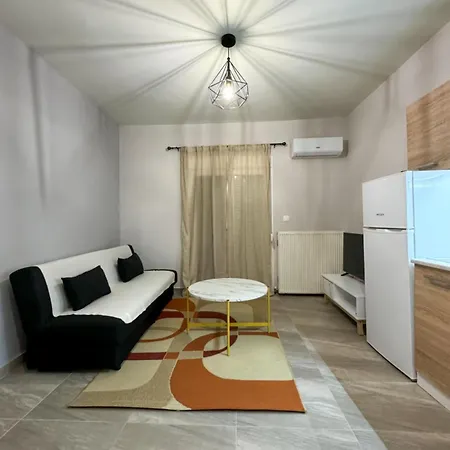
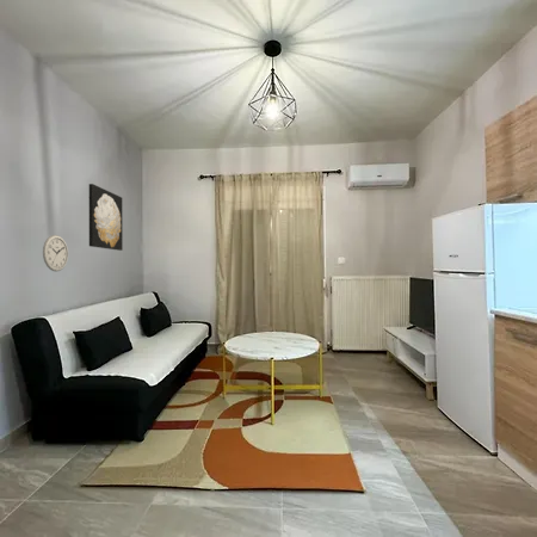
+ wall clock (56, 253)
+ wall art (106, 220)
